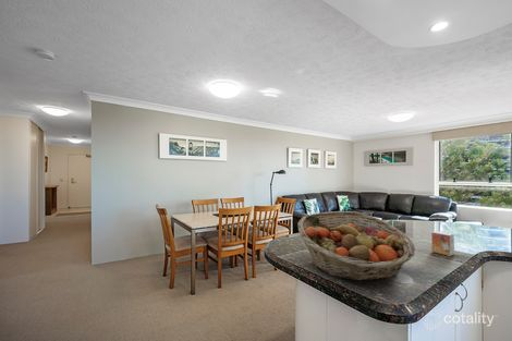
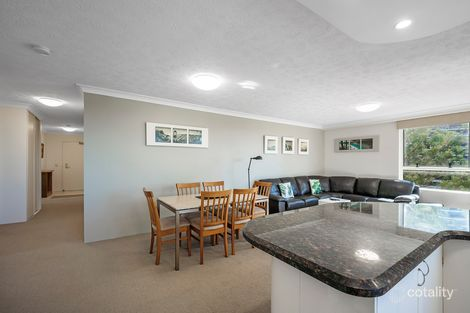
- fruit basket (352, 241)
- small box (442, 243)
